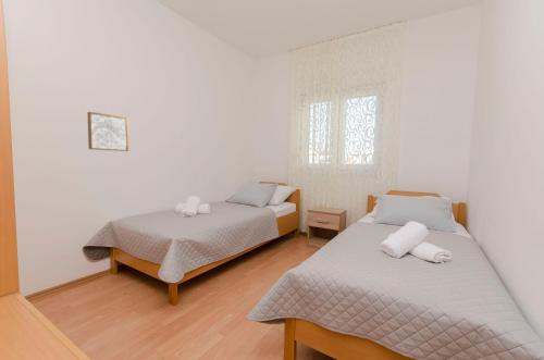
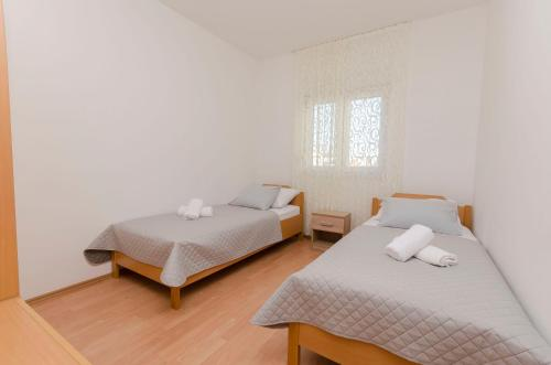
- wall art (109, 133)
